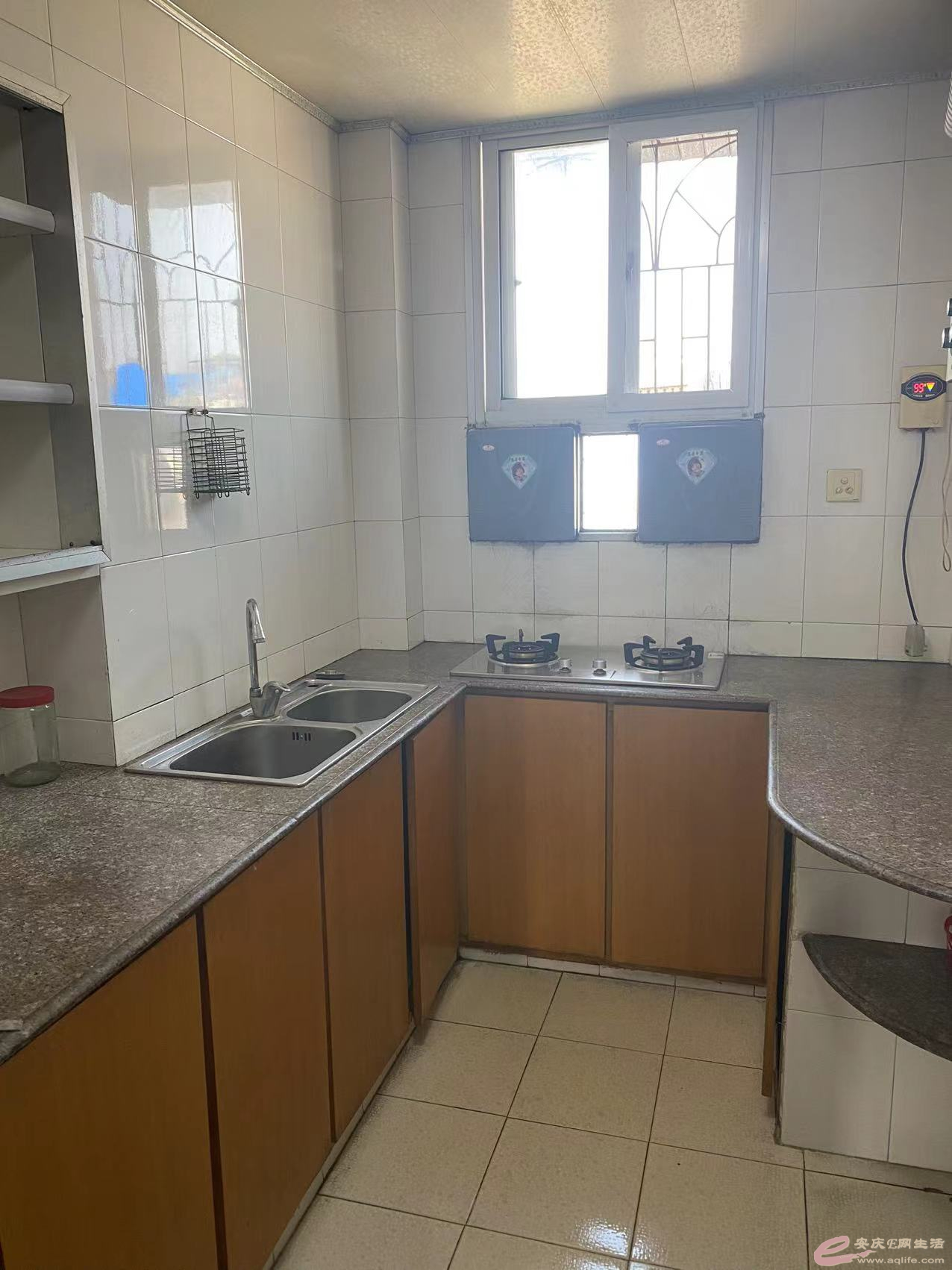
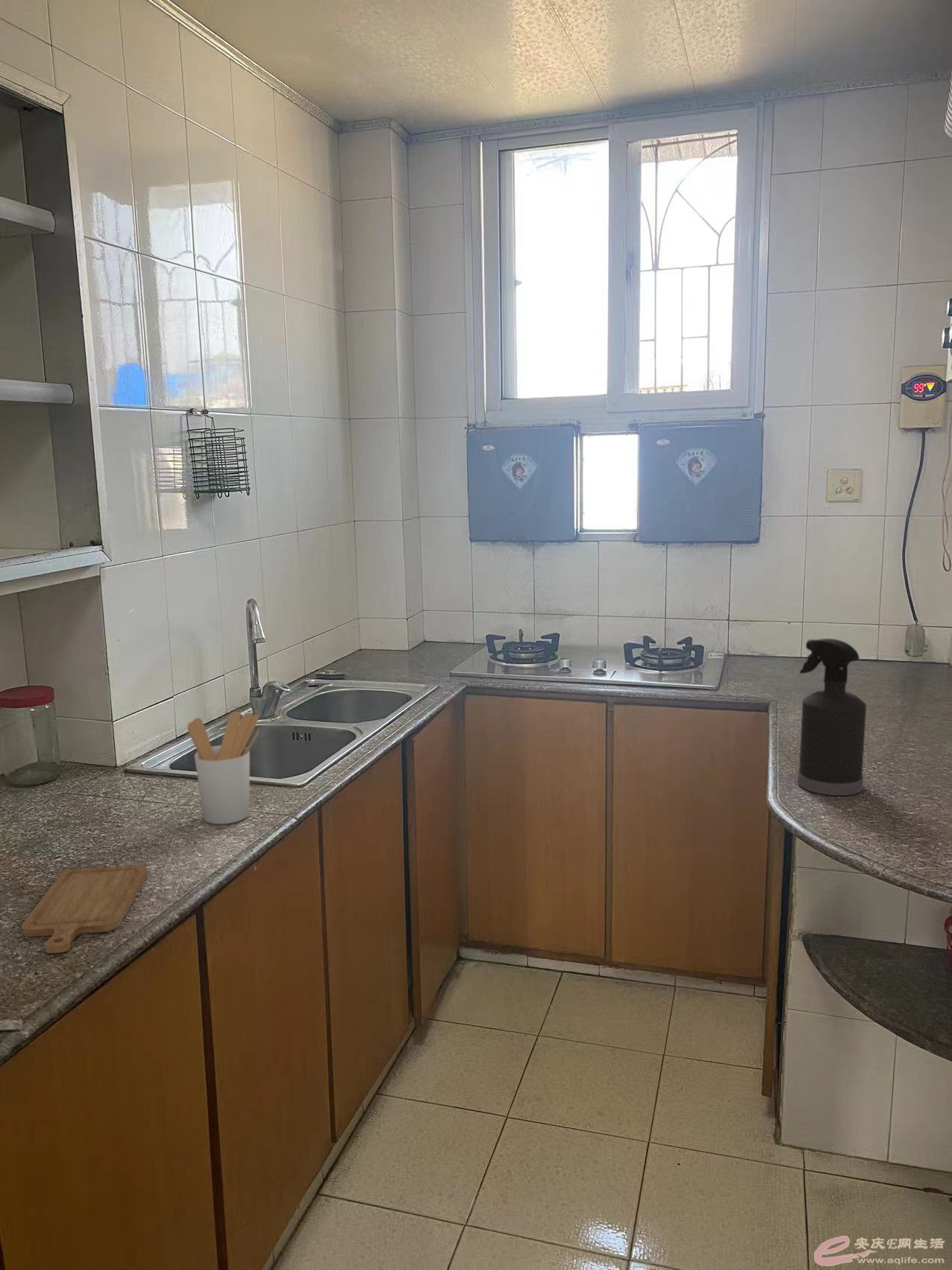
+ utensil holder (231, 764)
+ chopping board (83, 906)
+ spray bottle (832, 713)
